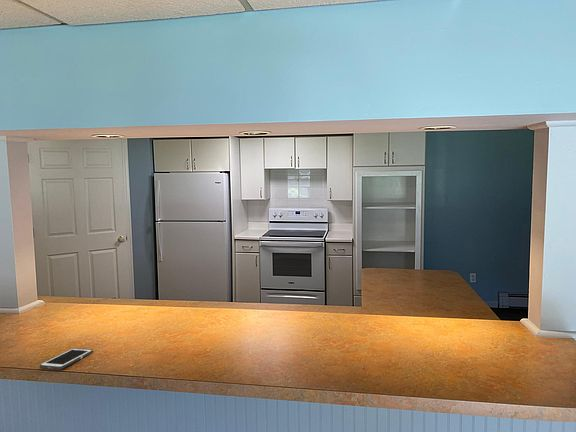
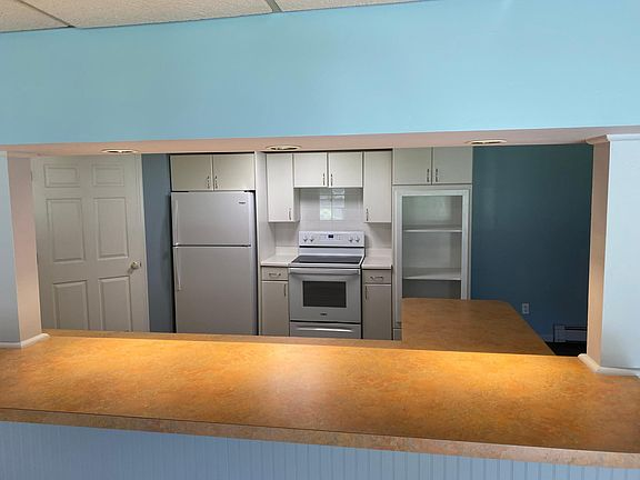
- cell phone (67, 358)
